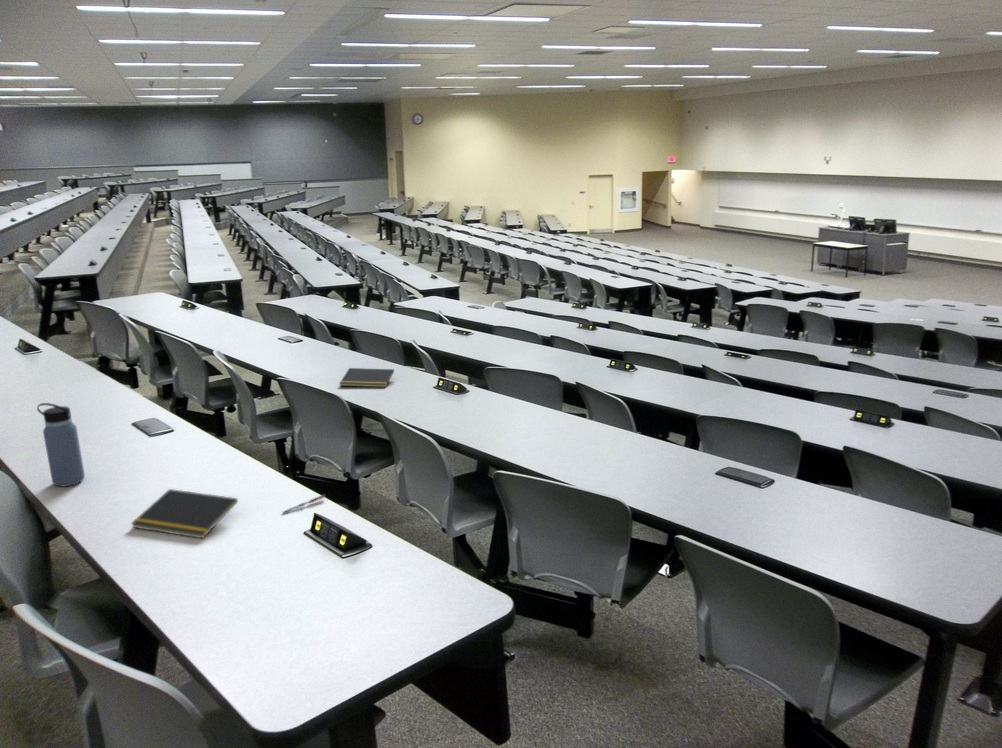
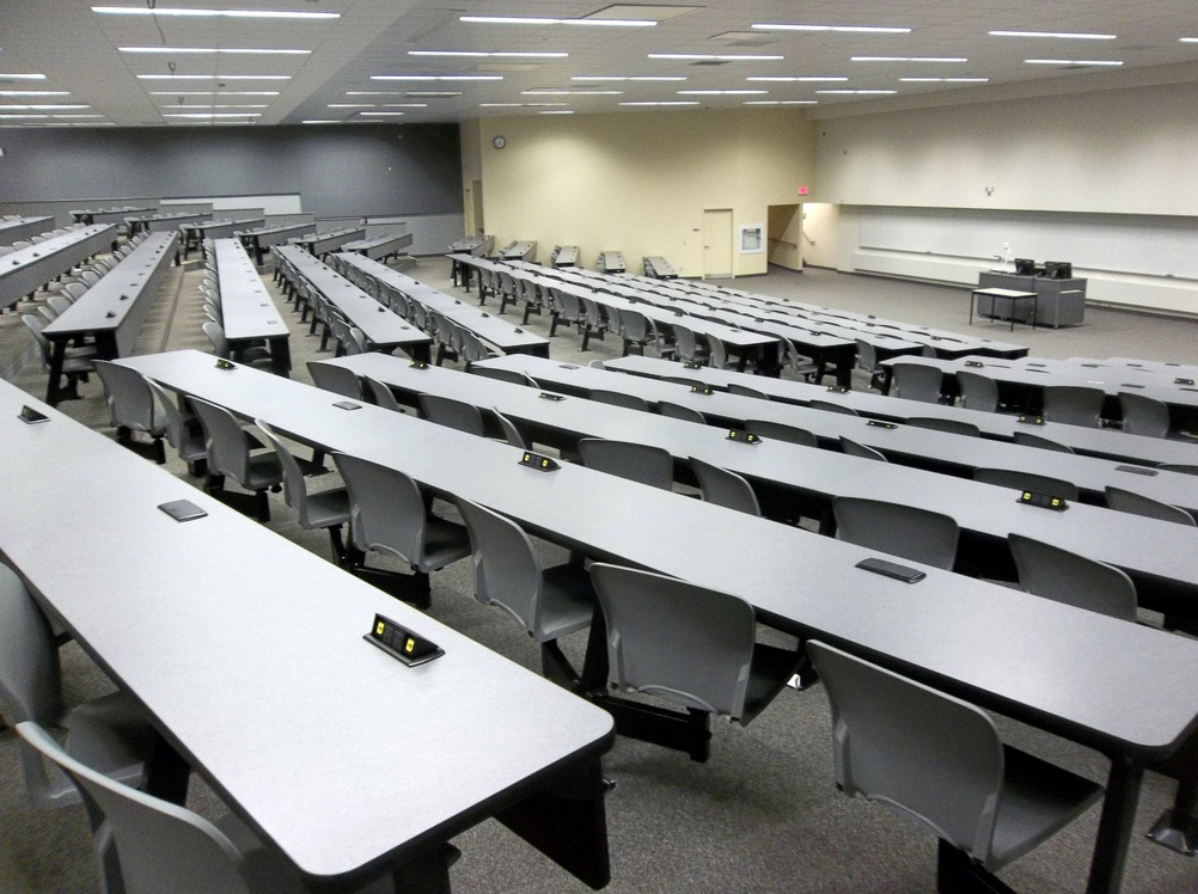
- notepad (367, 377)
- pen (304, 503)
- notepad (185, 512)
- water bottle (61, 441)
